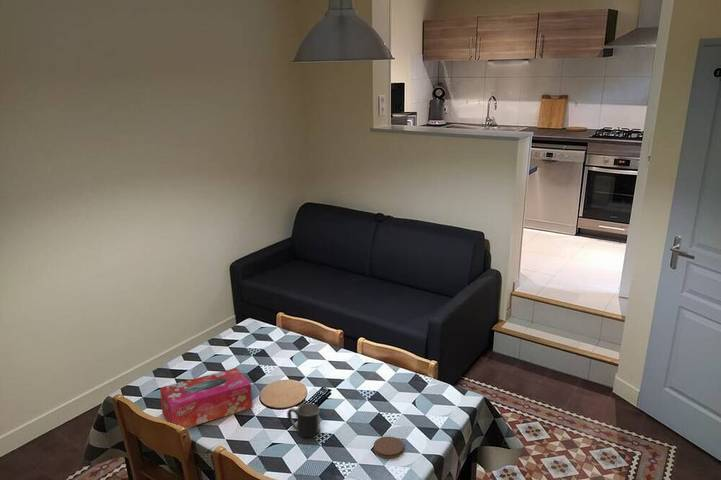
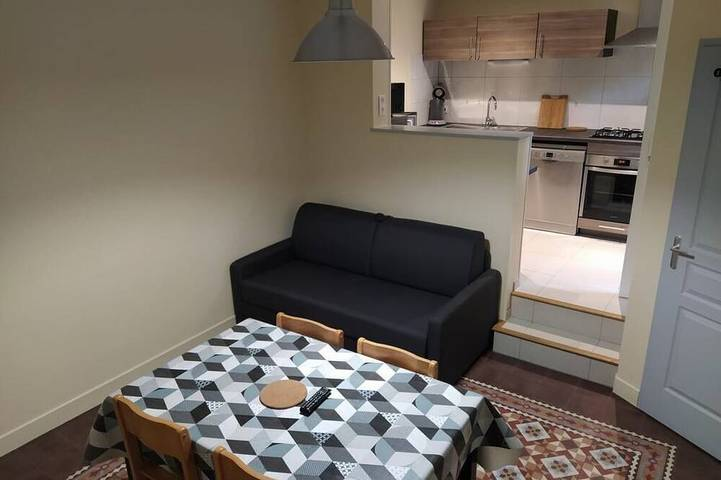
- tissue box (206, 397)
- coaster (388, 447)
- mug (303, 418)
